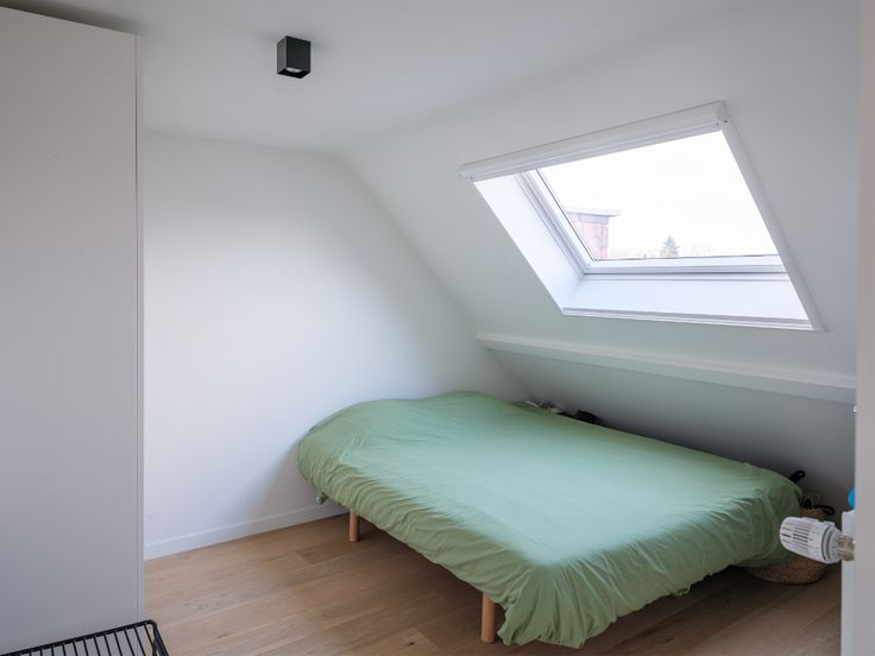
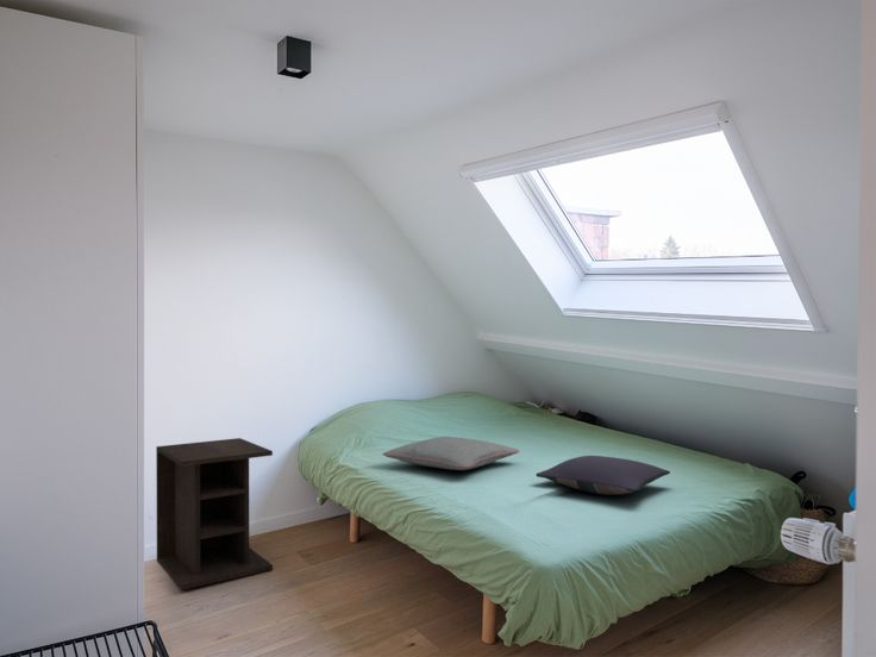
+ pillow (603, 474)
+ nightstand (213, 507)
+ pillow (451, 452)
